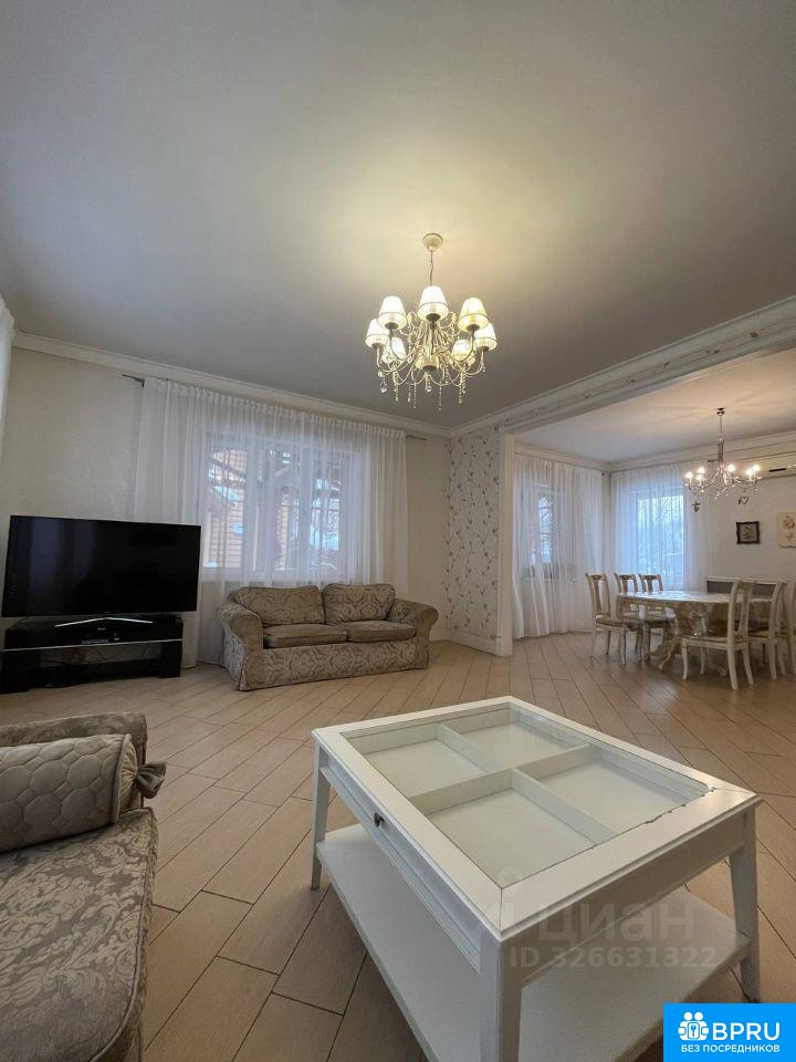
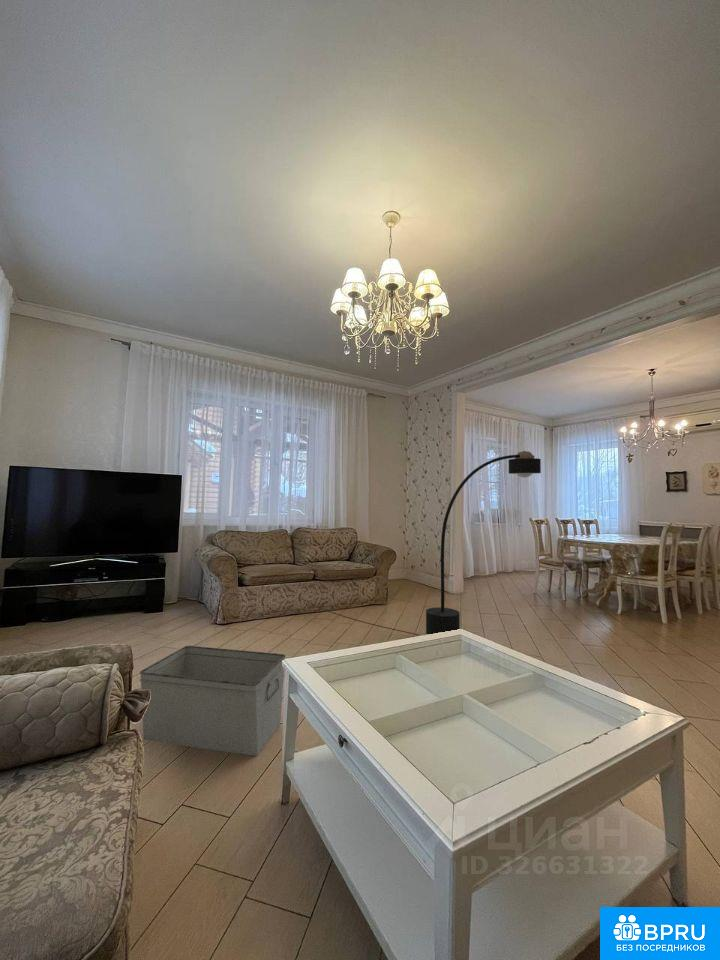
+ storage bin (215, 696)
+ floor lamp (441, 537)
